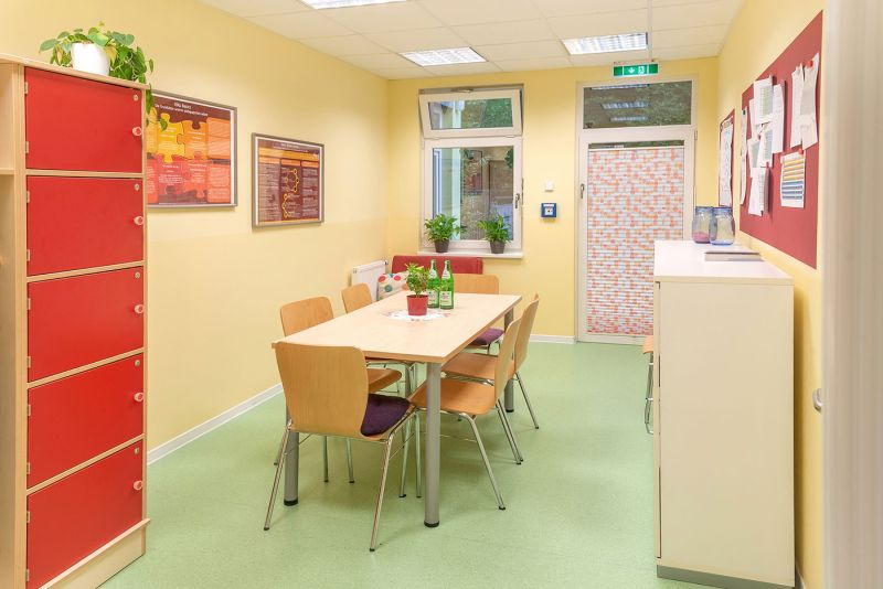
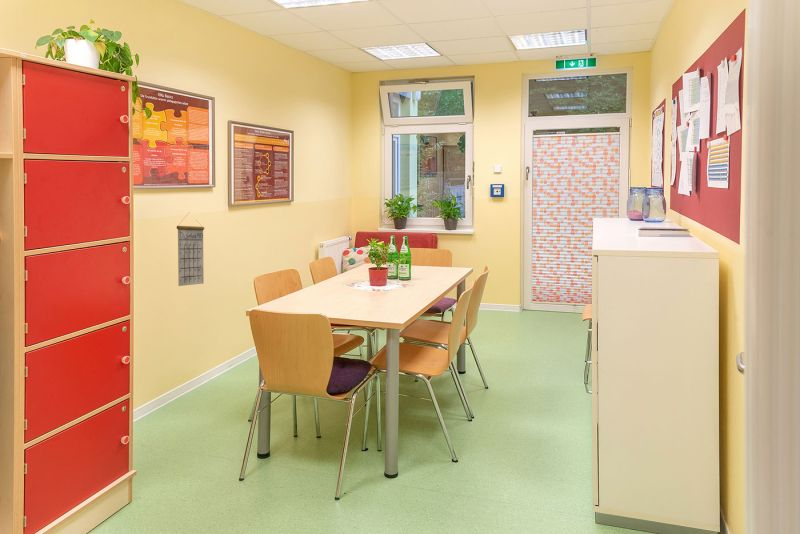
+ calendar (190, 248)
